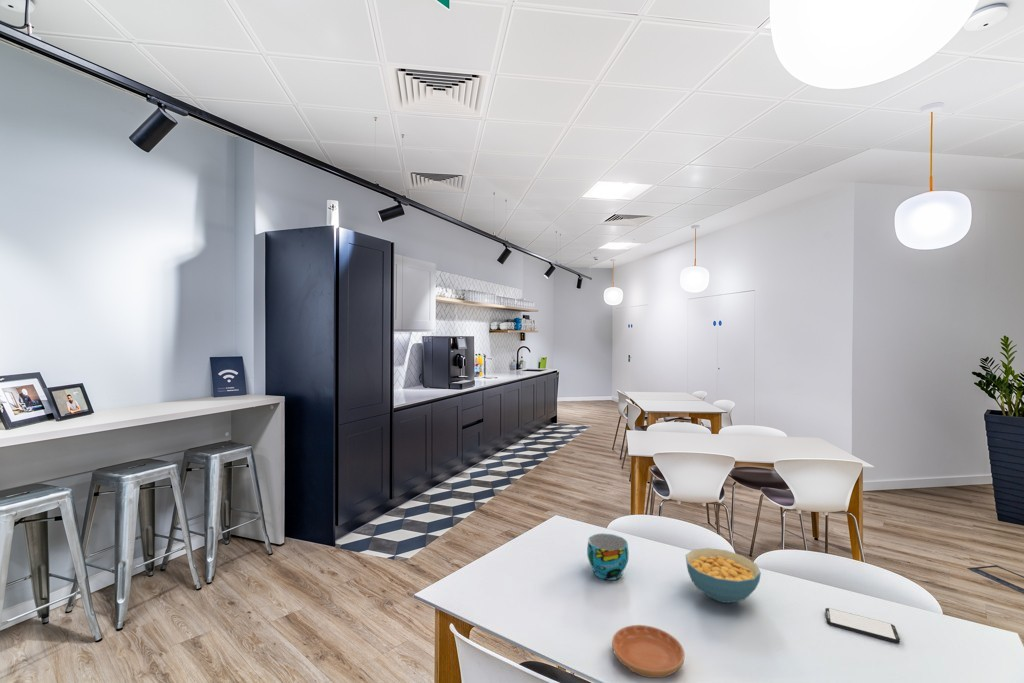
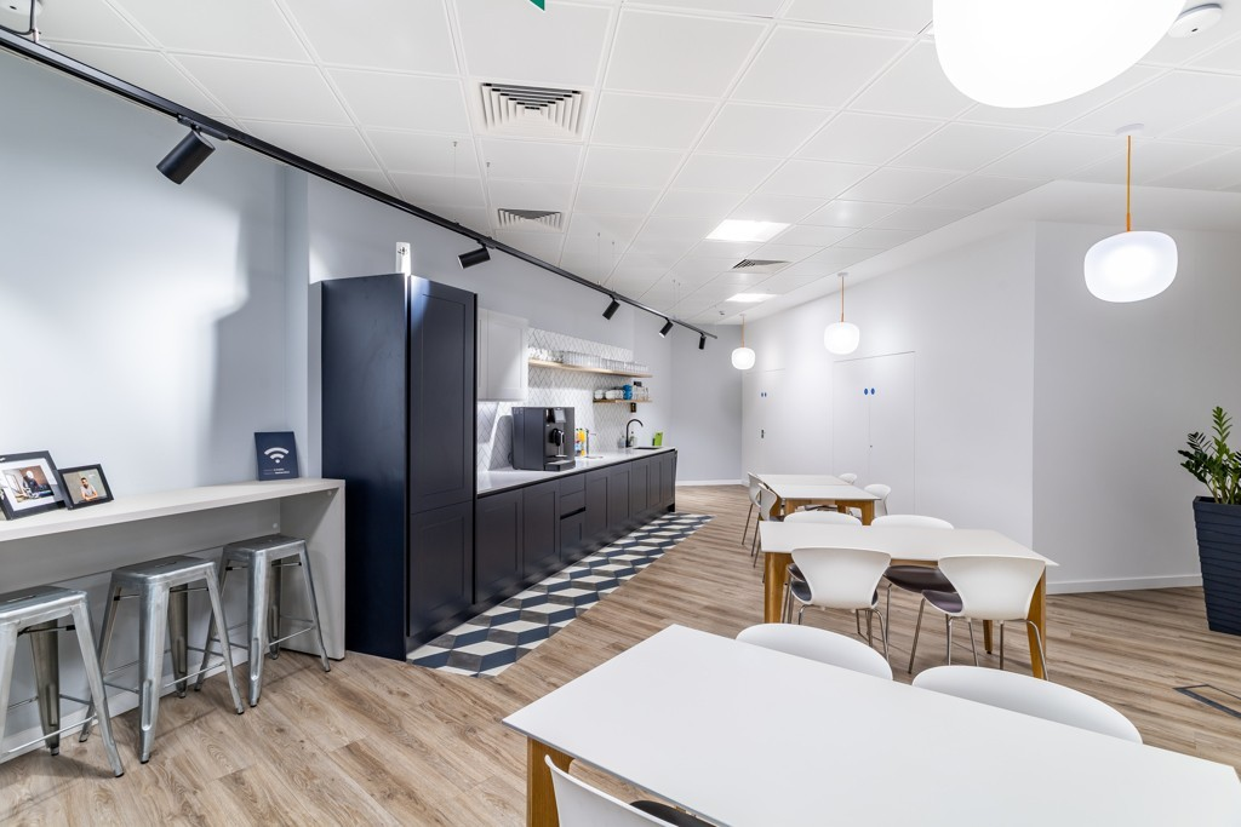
- saucer (647, 652)
- smartphone (860, 624)
- cup (607, 556)
- cereal bowl (721, 580)
